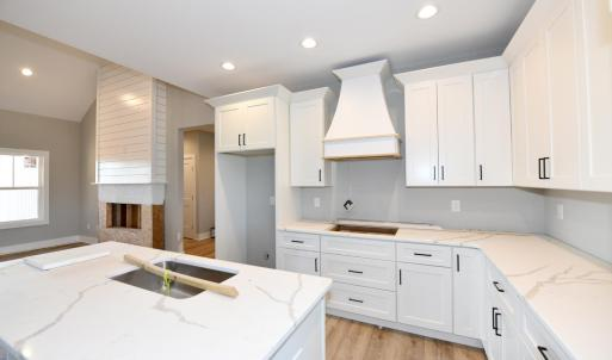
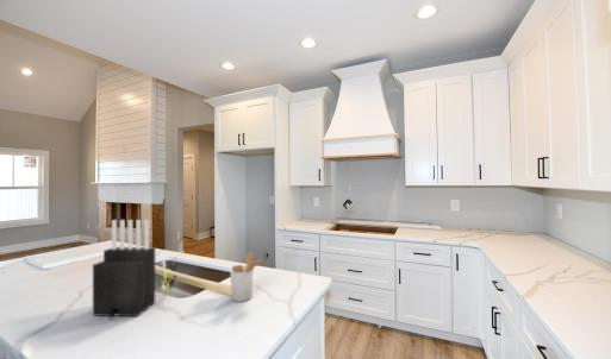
+ knife block (123, 265)
+ utensil holder (247, 276)
